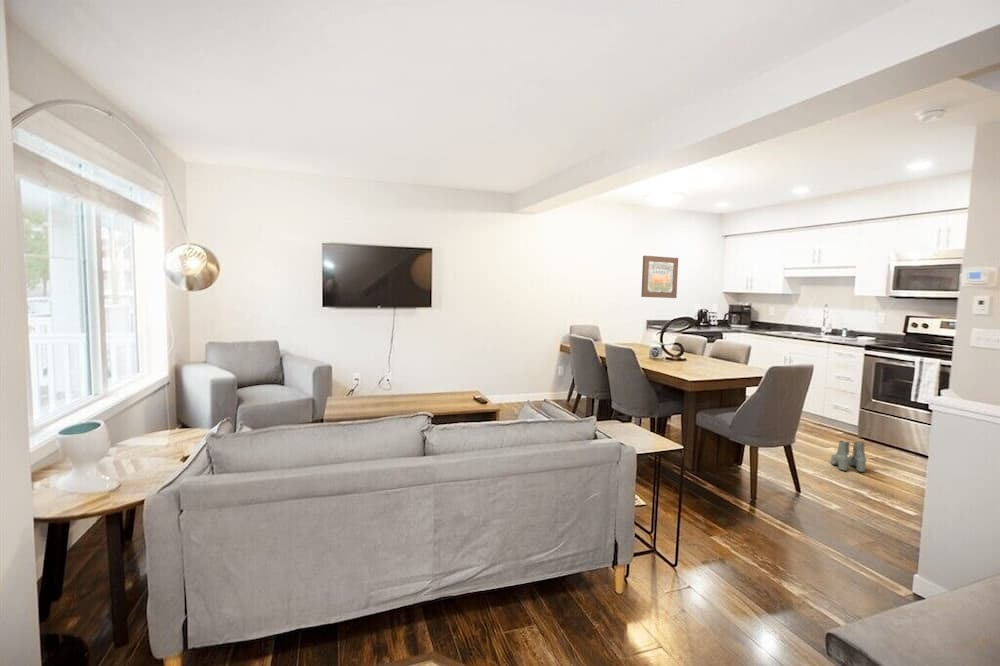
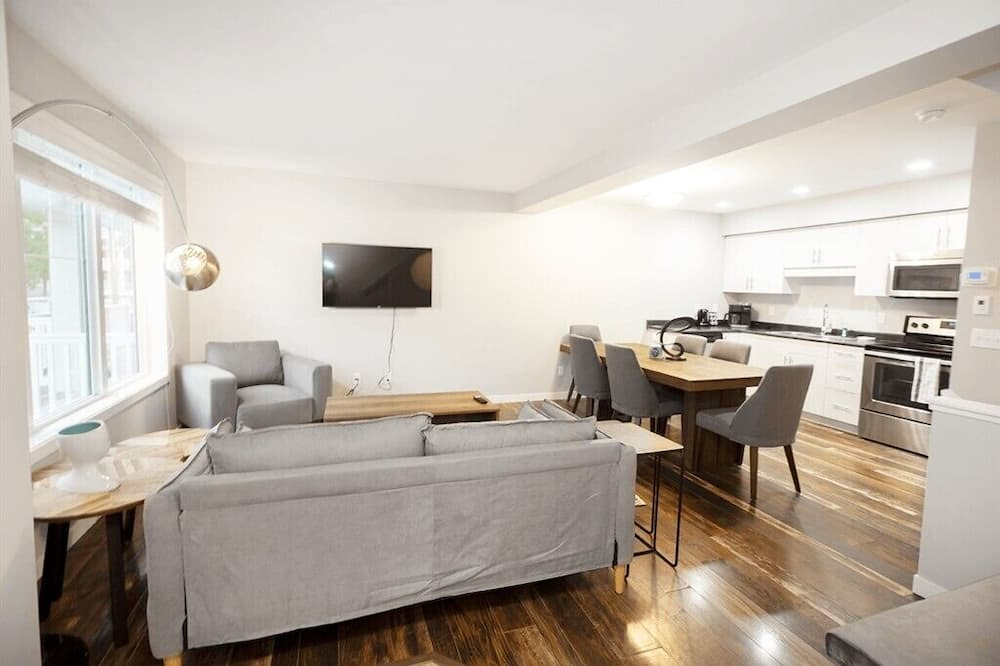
- wall art (660, 277)
- boots (848, 453)
